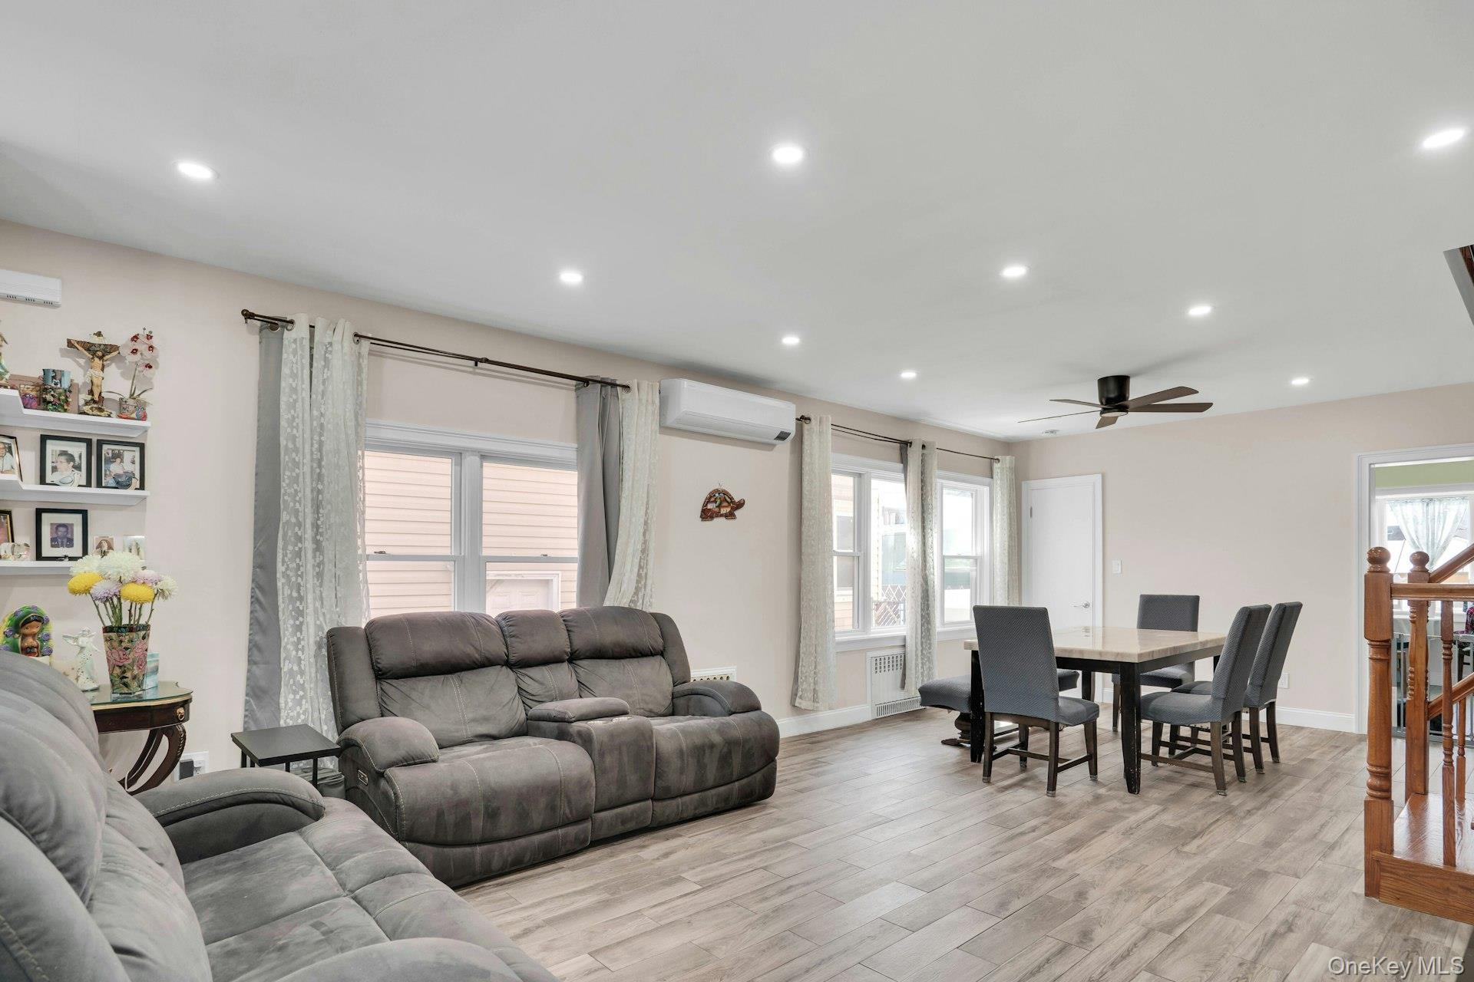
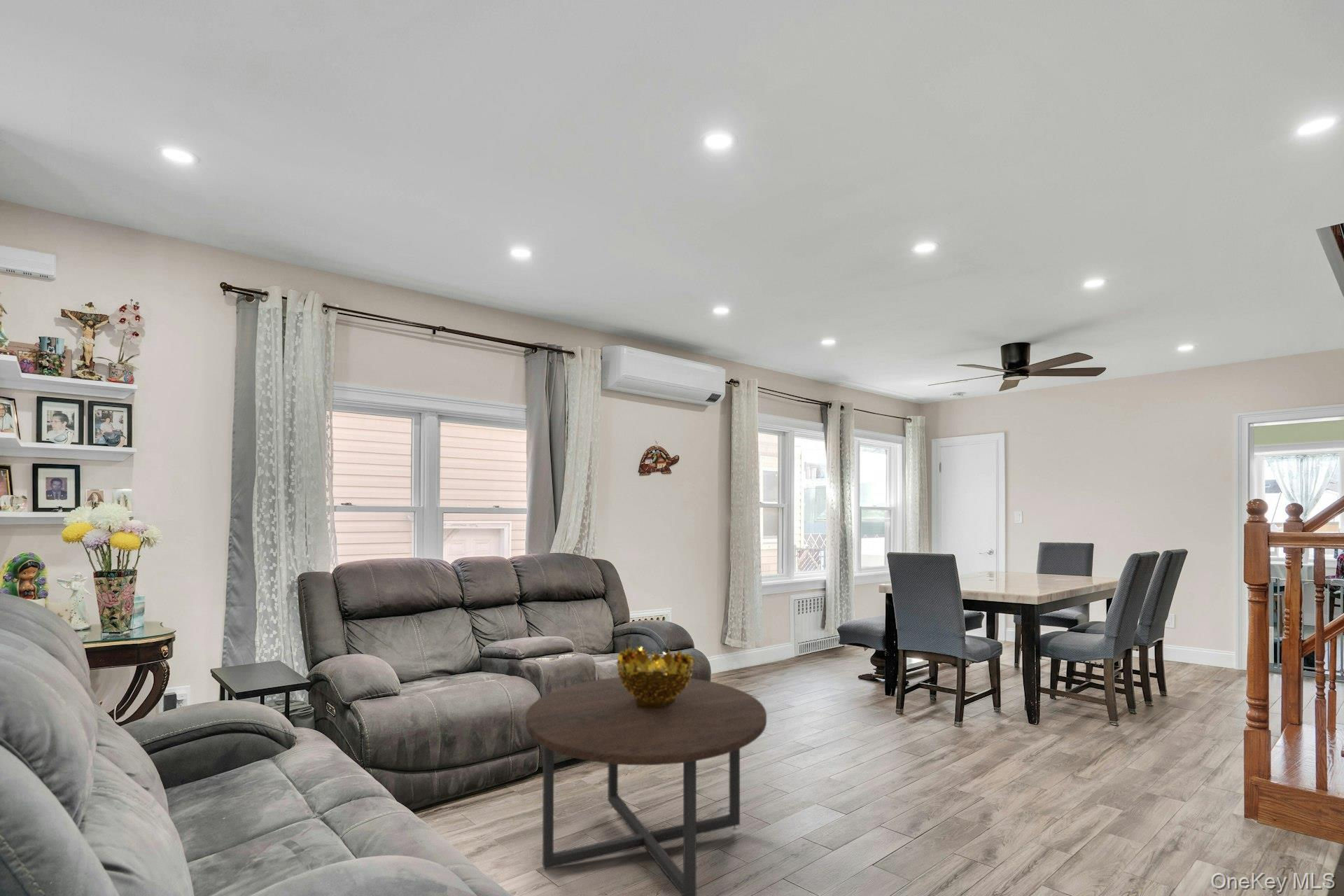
+ coffee table (646, 764)
+ decorative bowl (655, 677)
